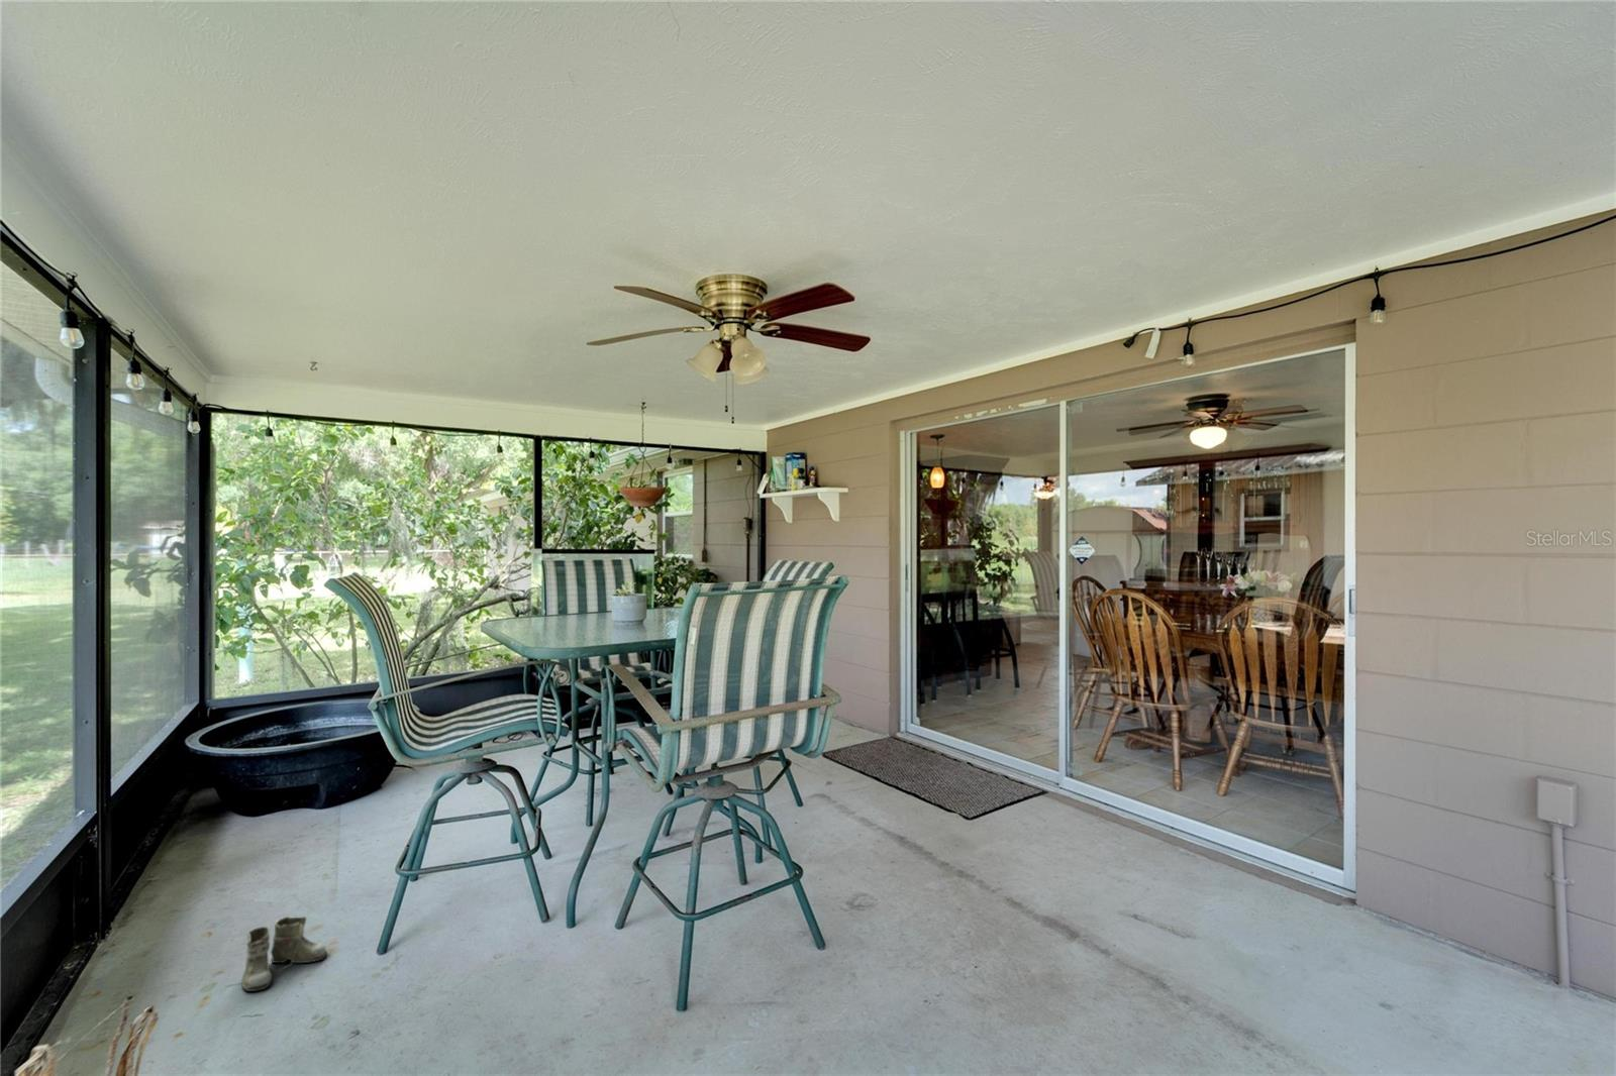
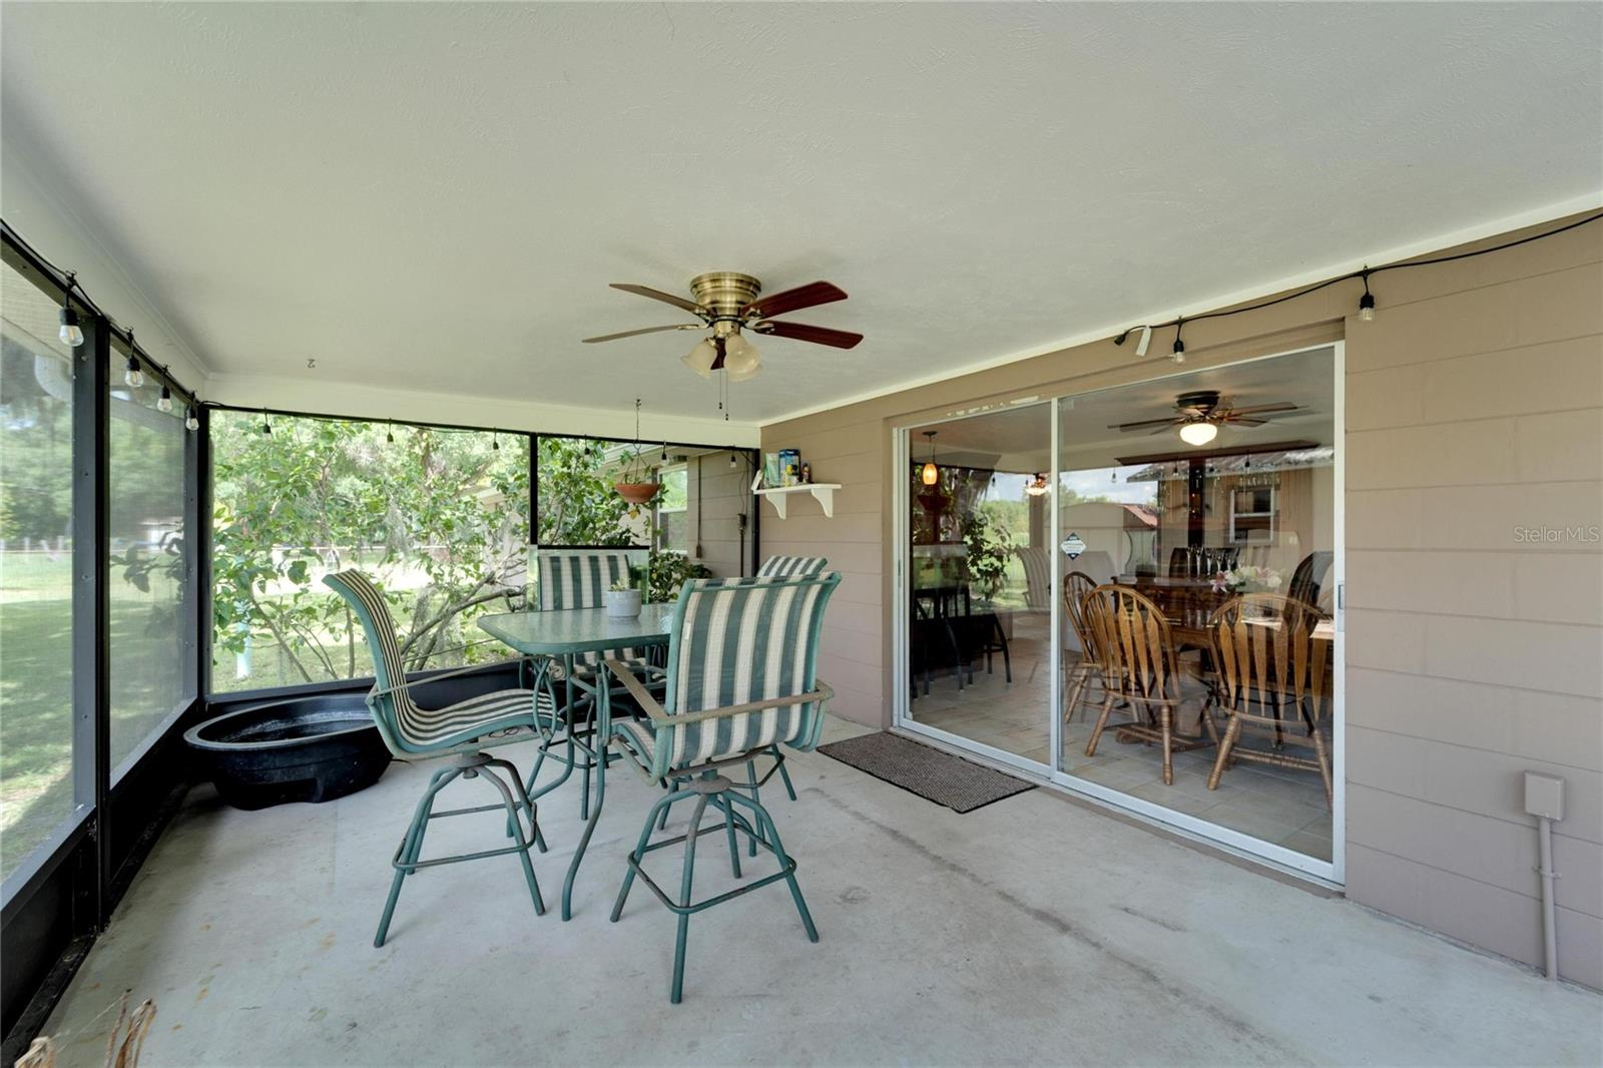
- boots (276, 949)
